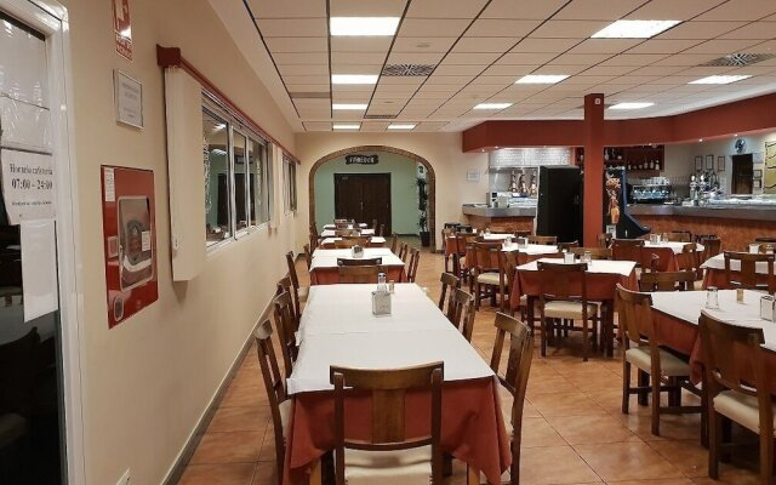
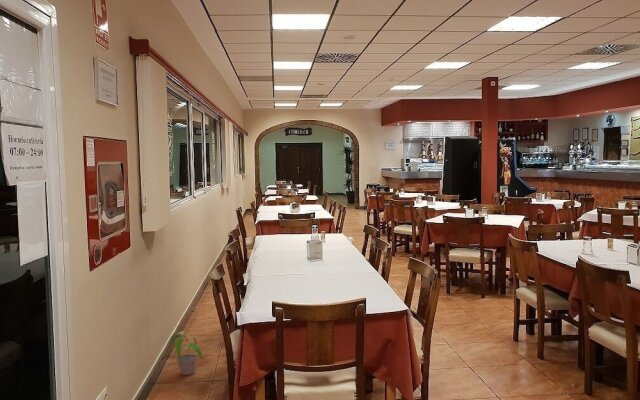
+ potted plant (187, 354)
